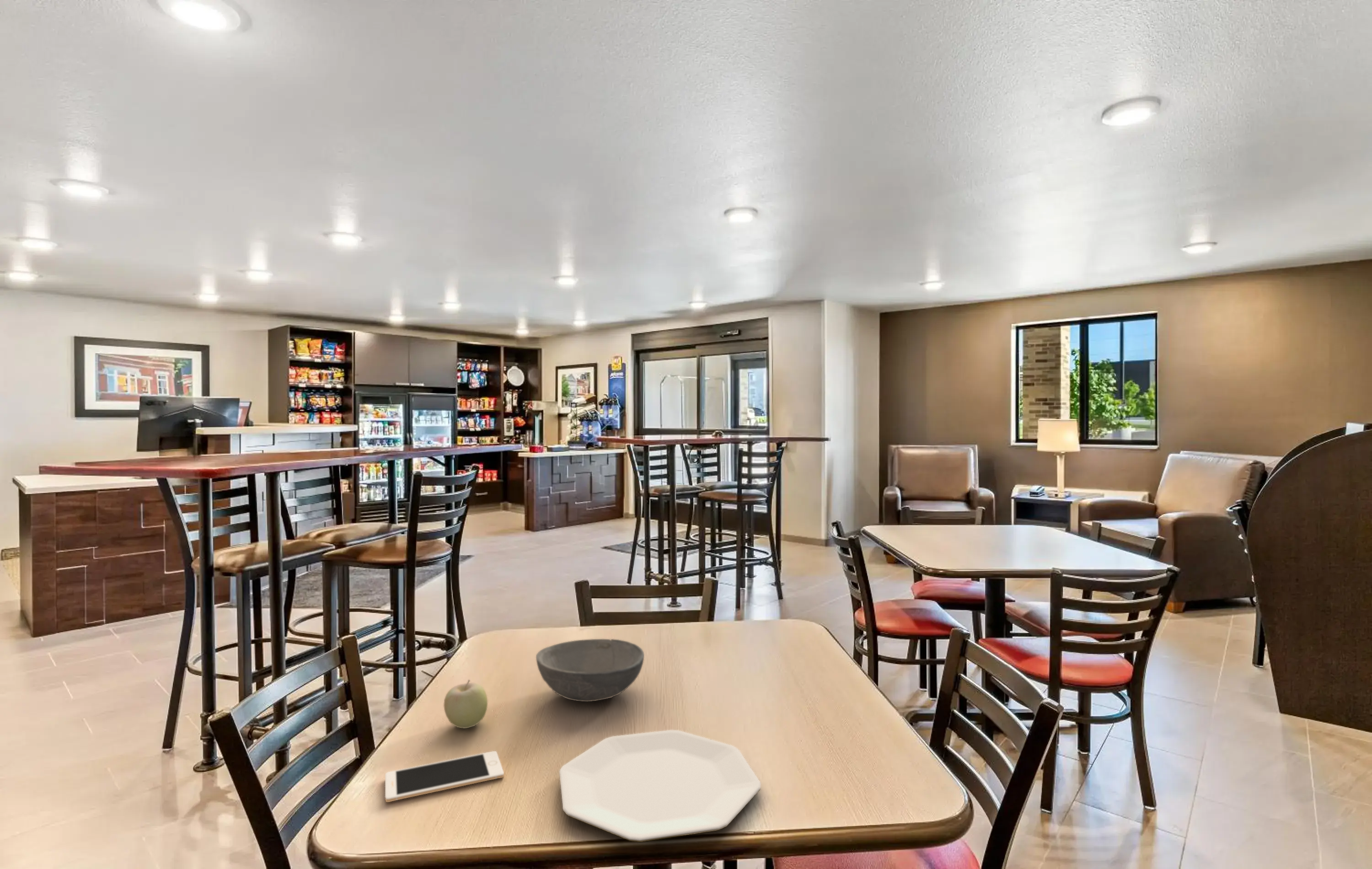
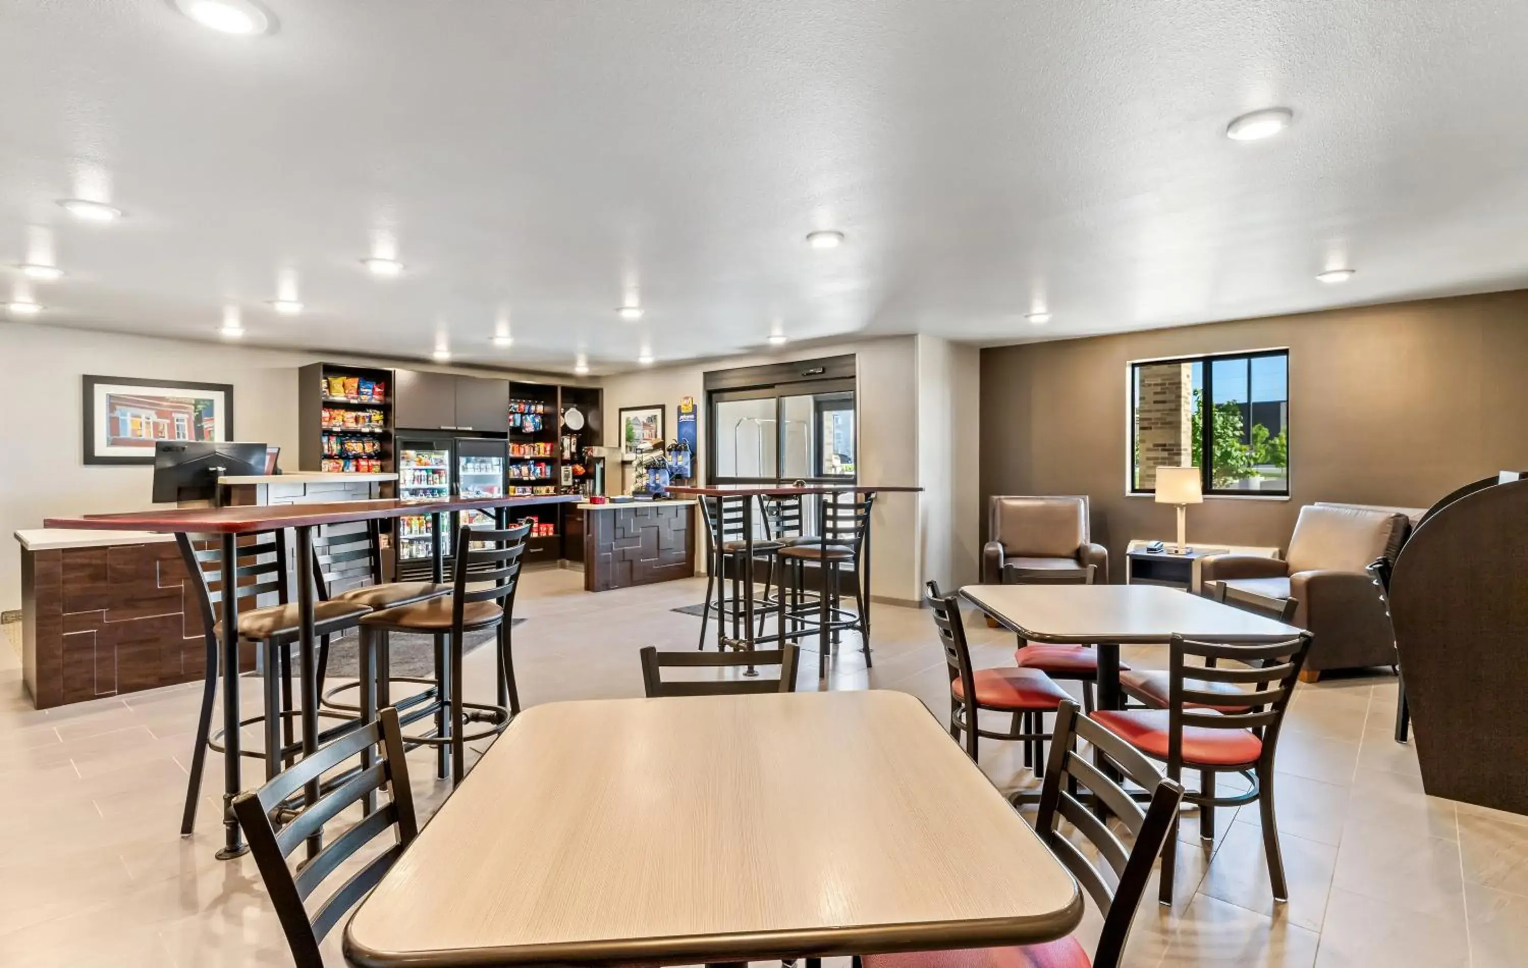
- bowl (591, 672)
- fruit (466, 701)
- cell phone (445, 775)
- plate (658, 781)
